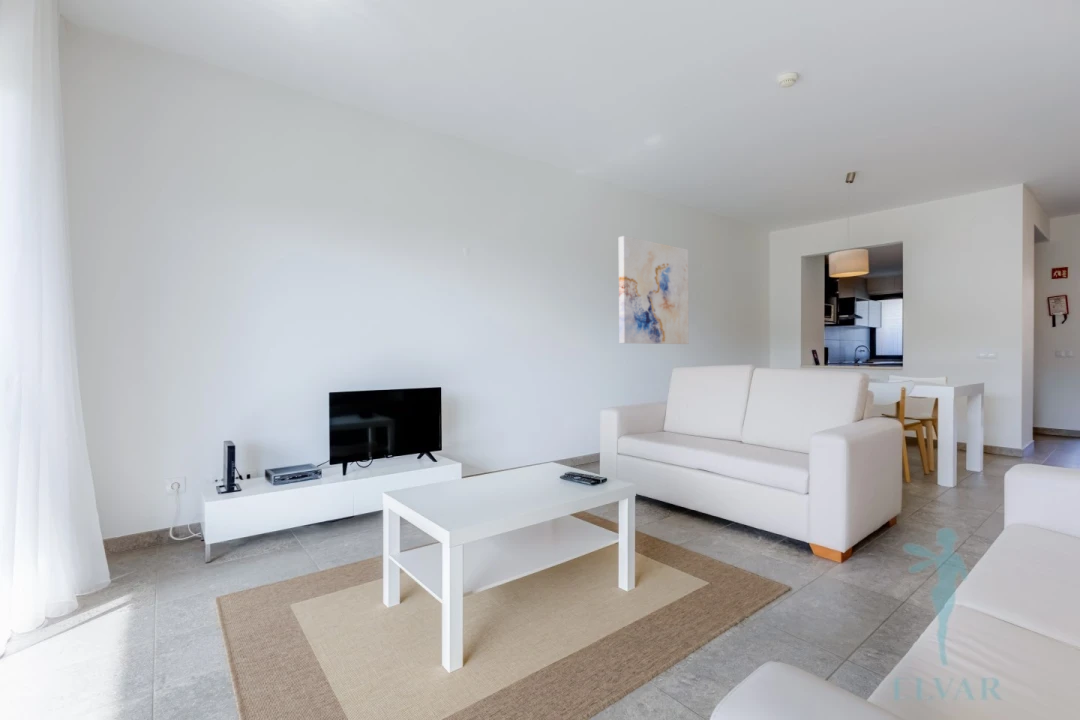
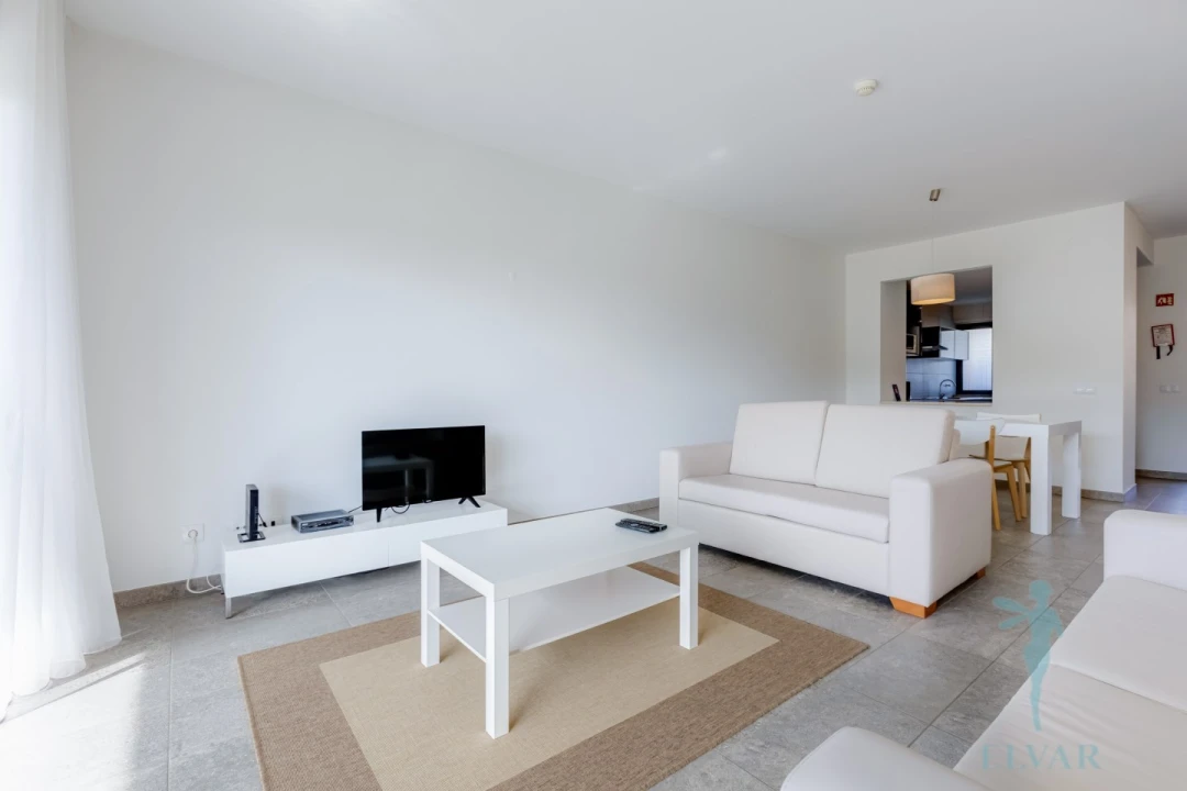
- wall art (655, 293)
